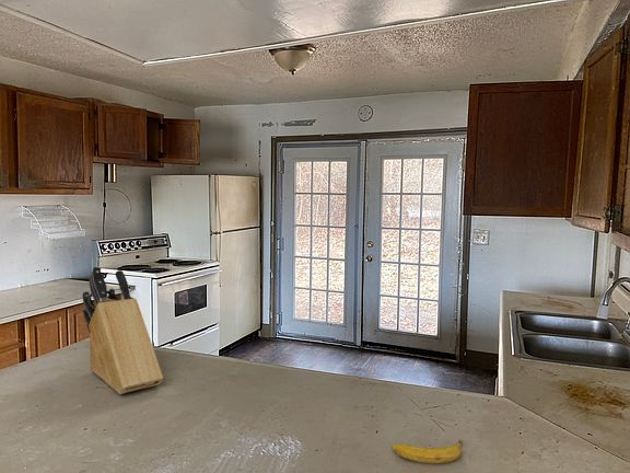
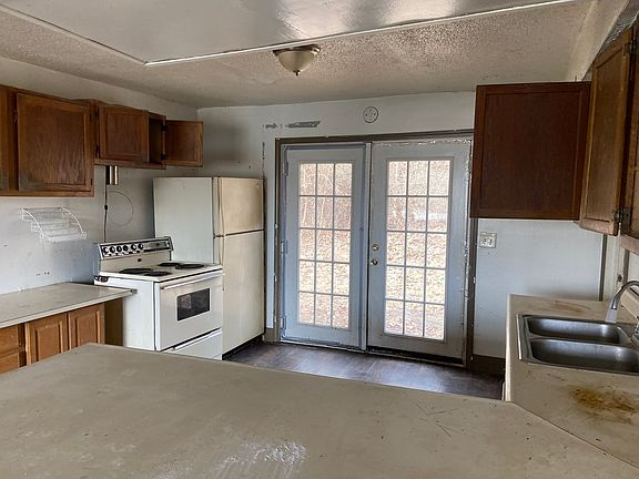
- knife block (118, 322)
- banana (430, 449)
